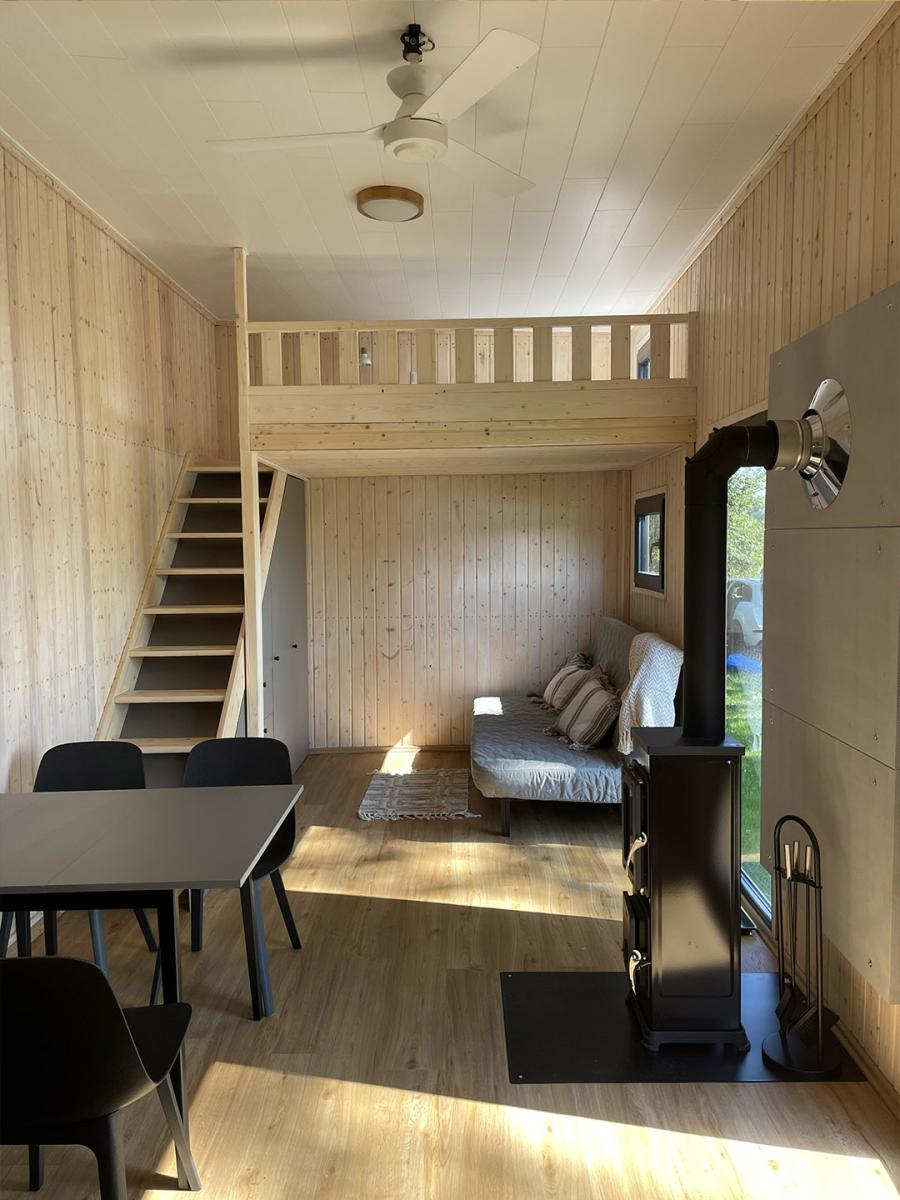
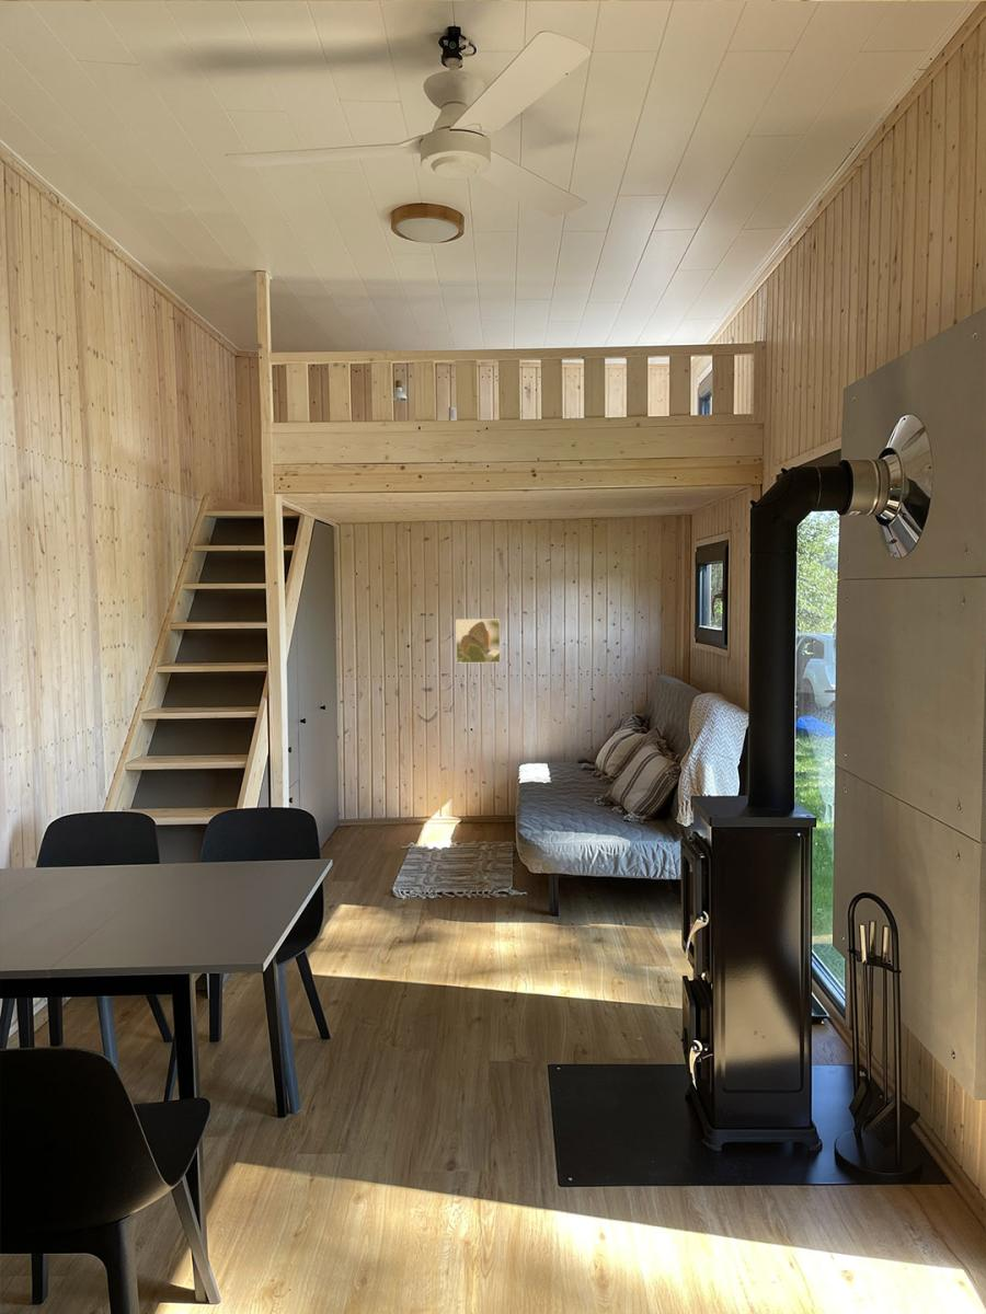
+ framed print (478, 641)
